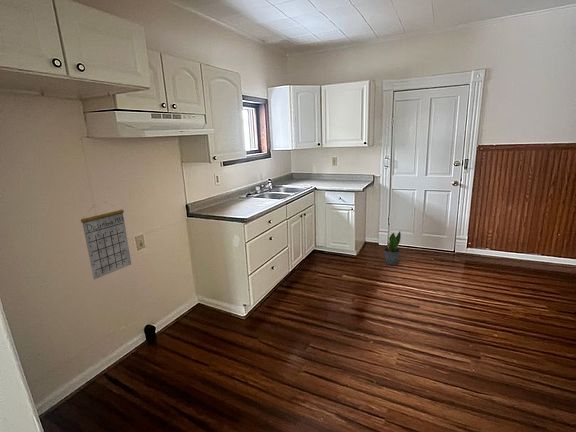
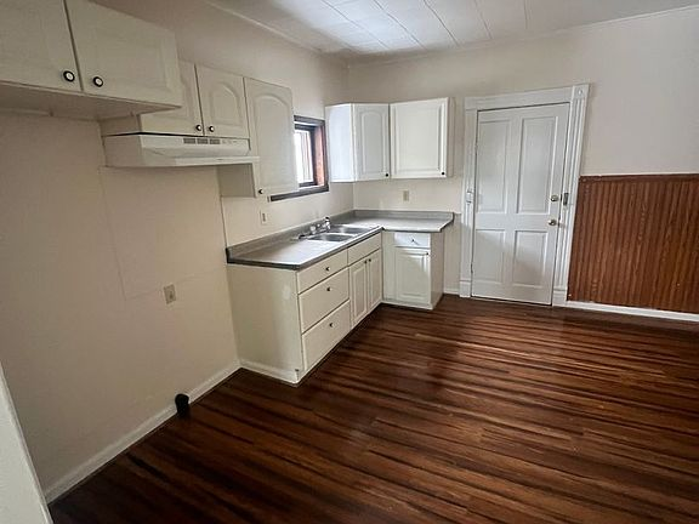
- calendar (107, 236)
- potted plant (392, 246)
